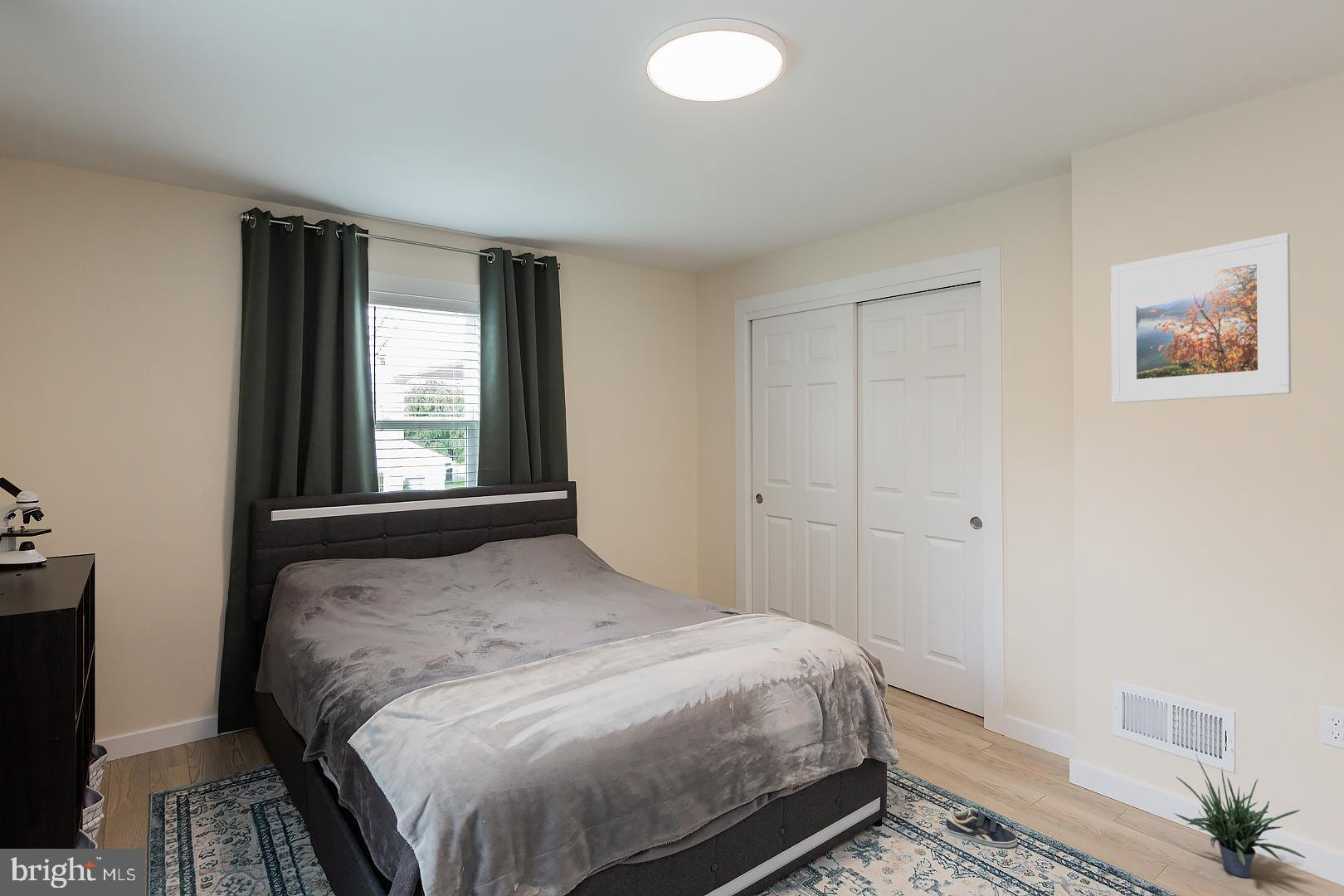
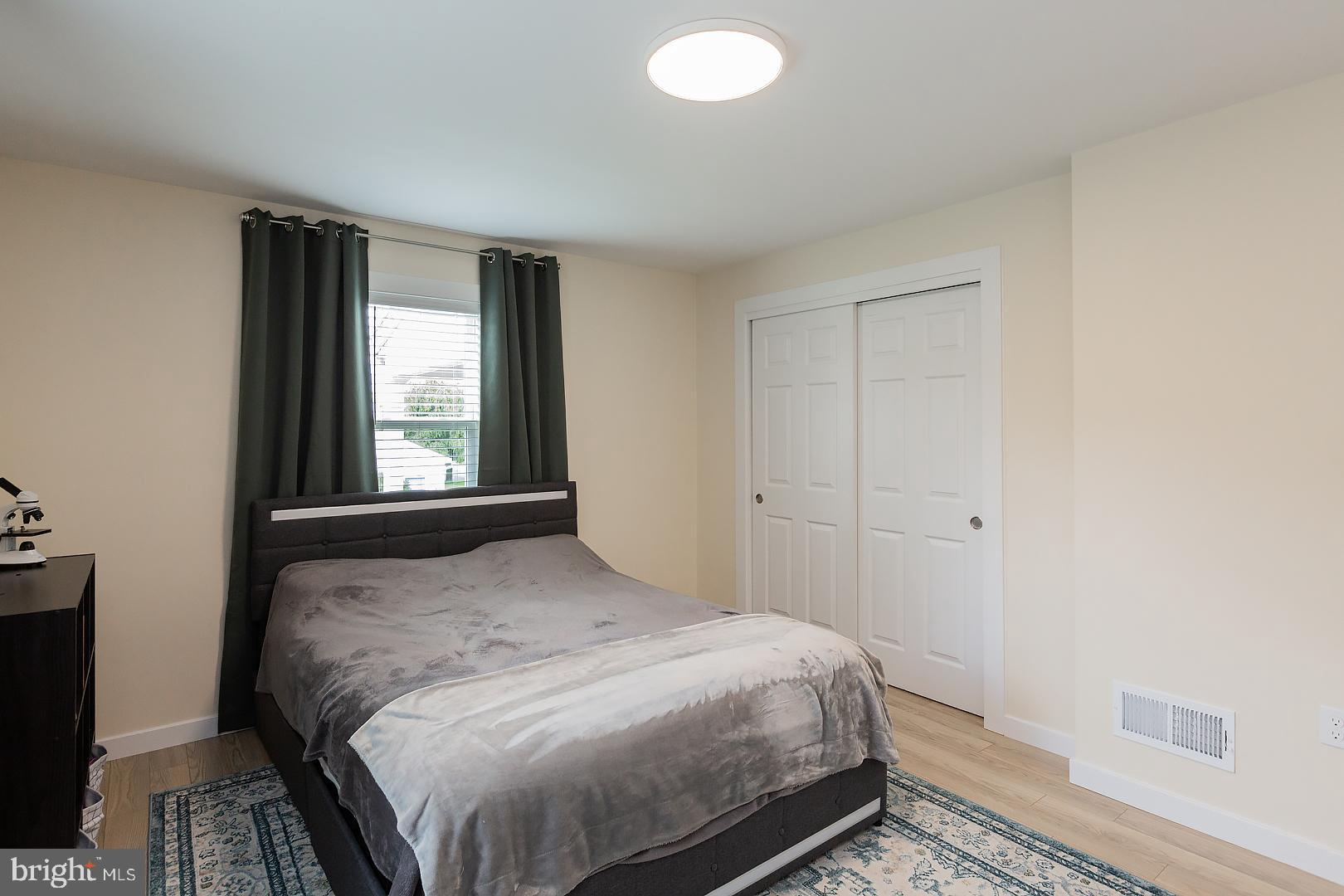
- sneaker (981, 825)
- potted plant (1237, 817)
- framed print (1193, 324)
